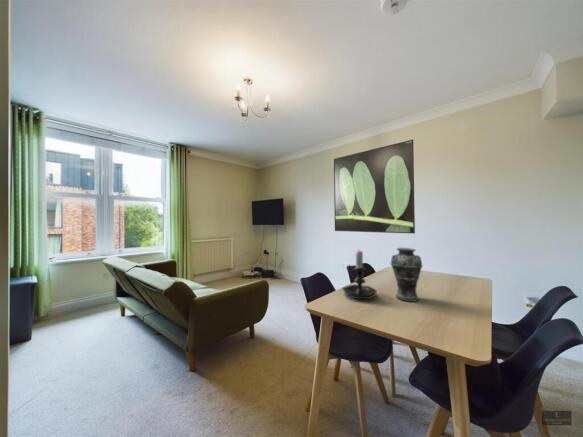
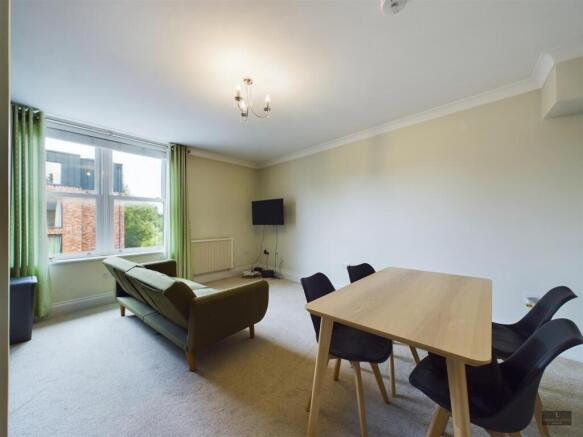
- candle holder (359, 271)
- vase (406, 273)
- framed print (368, 191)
